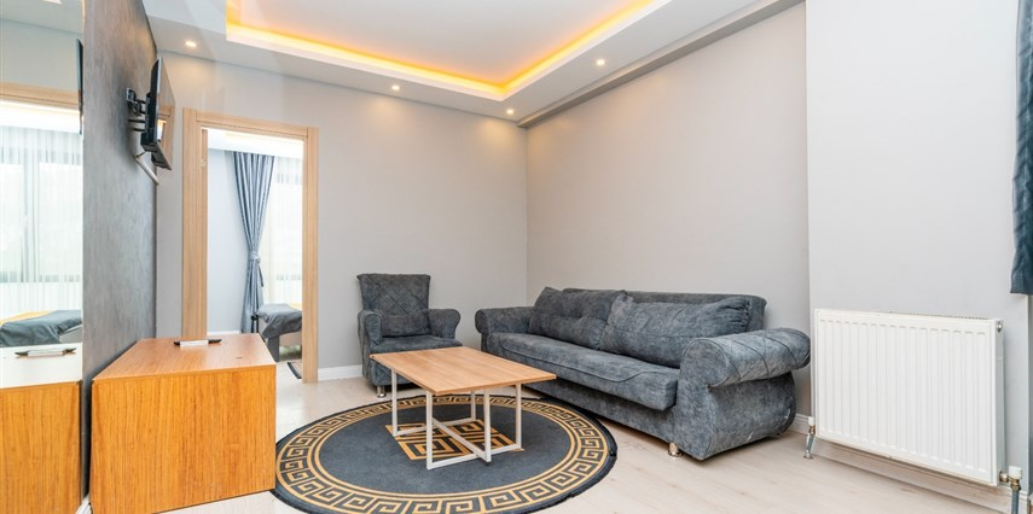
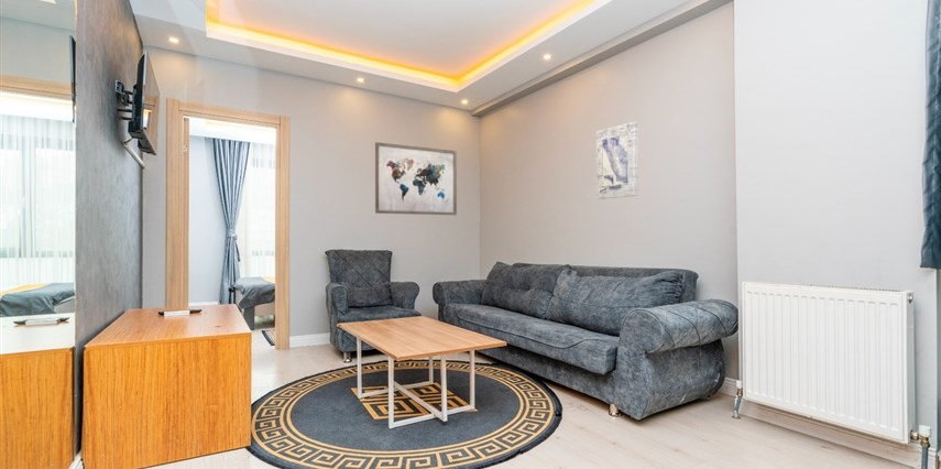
+ wall art (417, 181)
+ wall art (616, 162)
